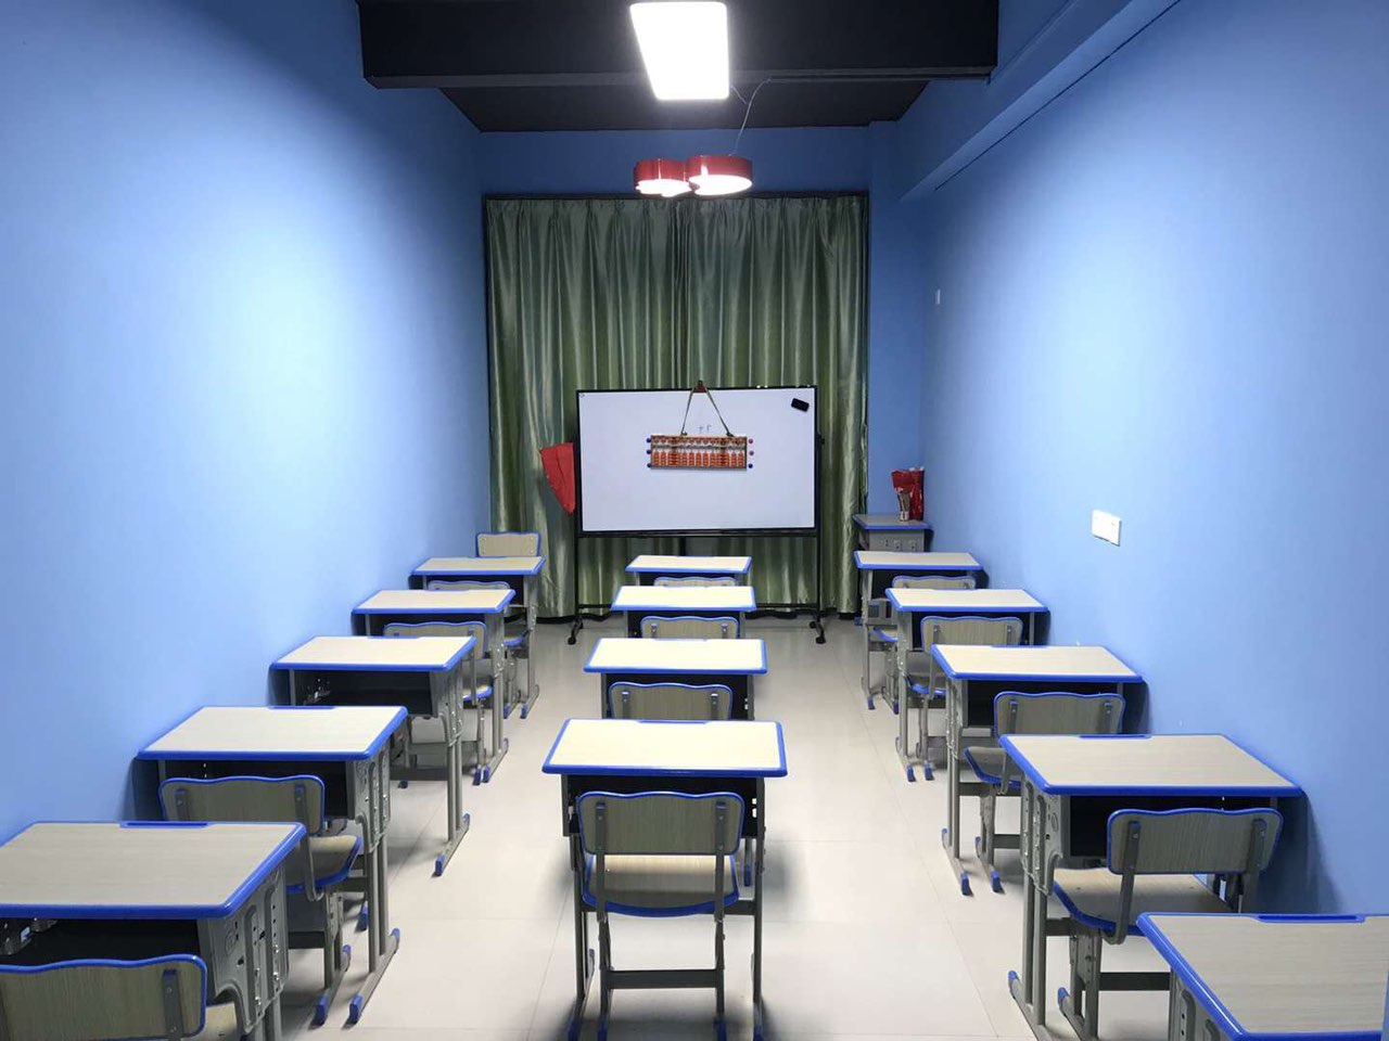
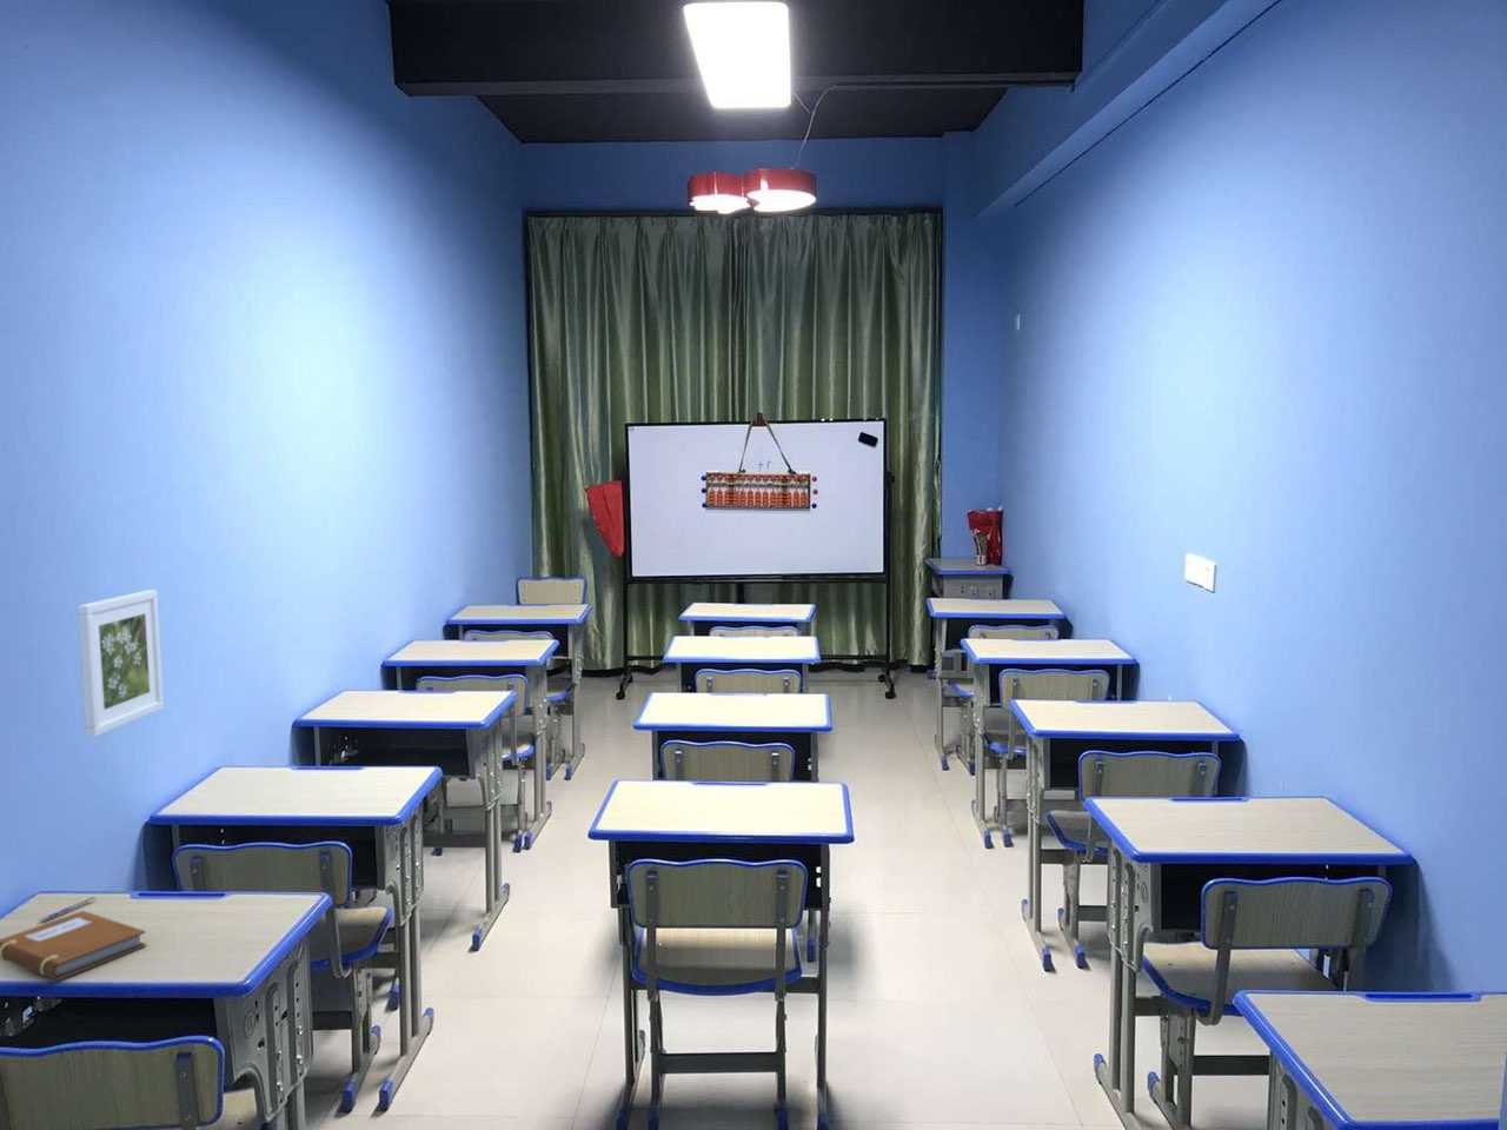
+ notebook (66, 942)
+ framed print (122, 659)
+ pen (69, 908)
